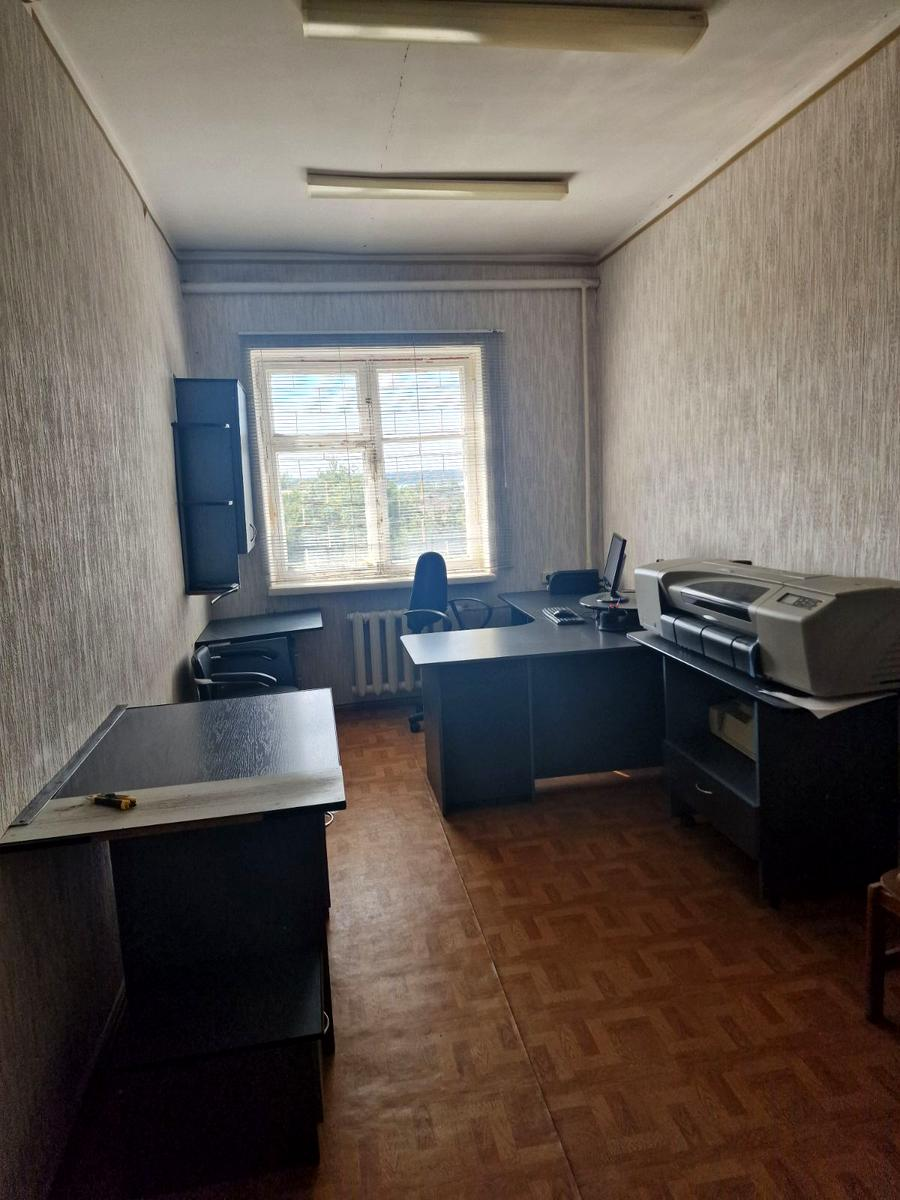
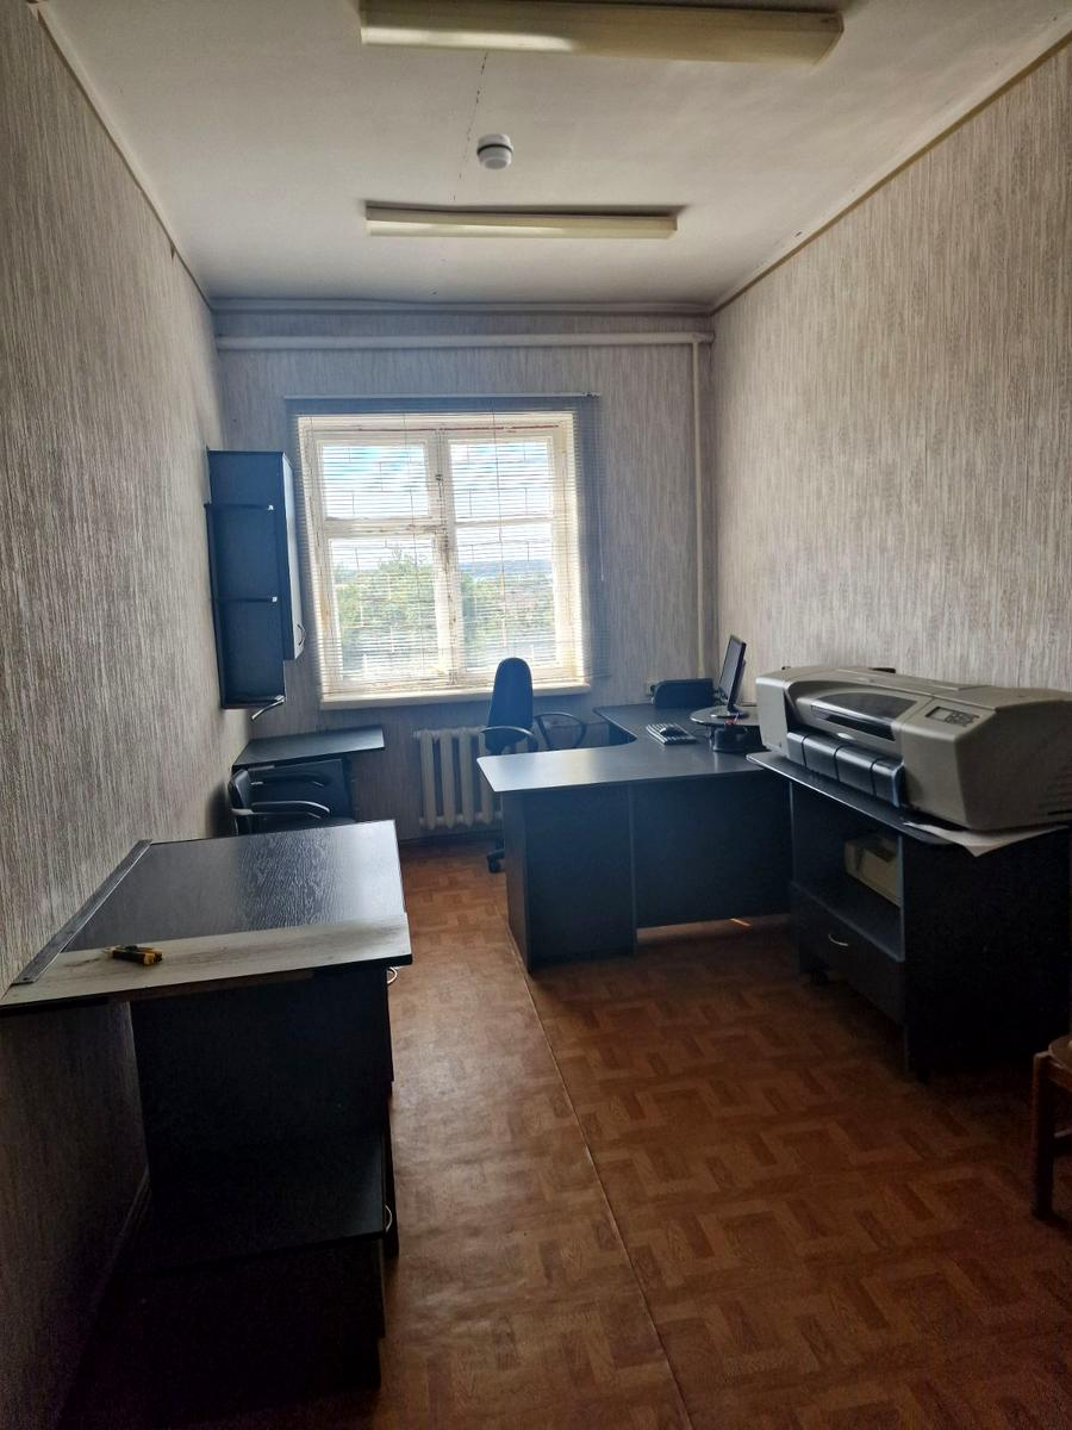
+ smoke detector (494, 153)
